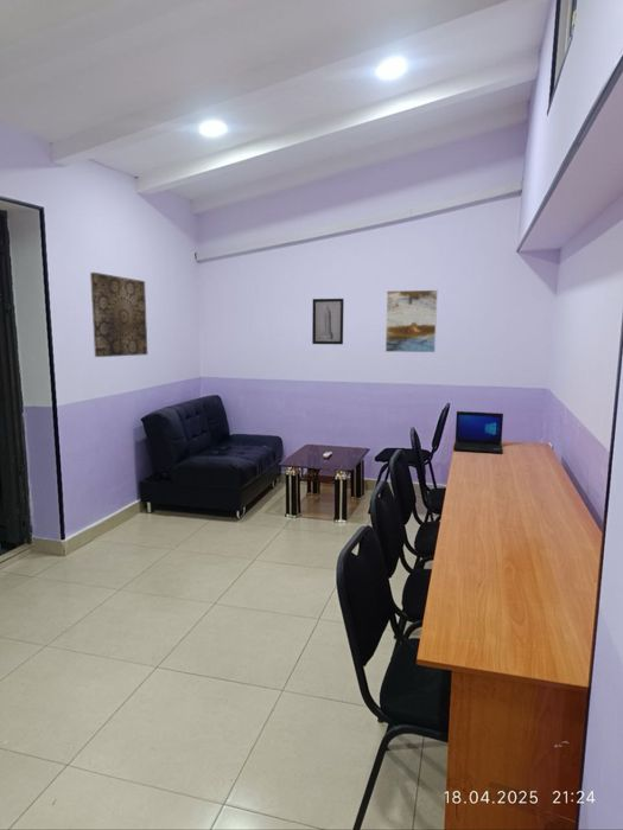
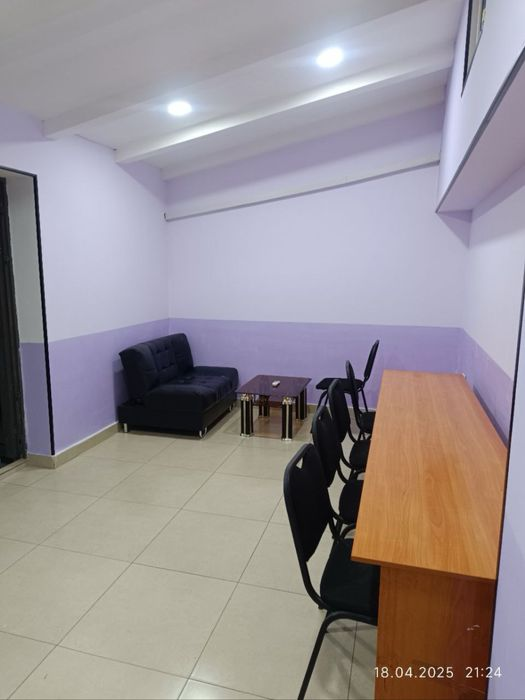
- wall art (121, 317)
- wall art (328, 321)
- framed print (411, 321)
- laptop (478, 430)
